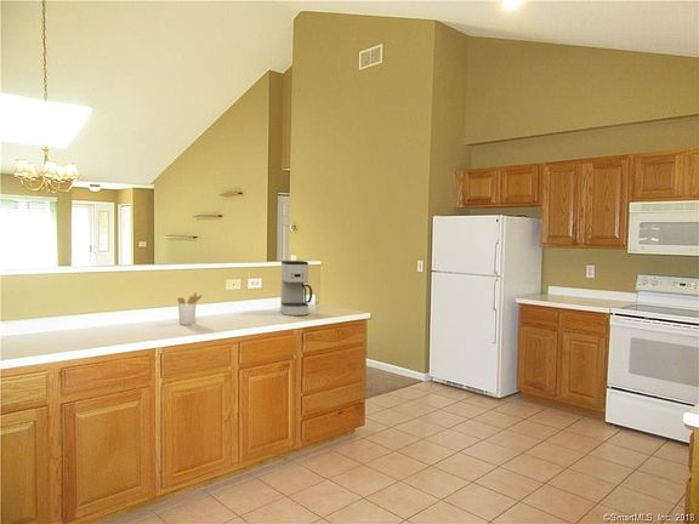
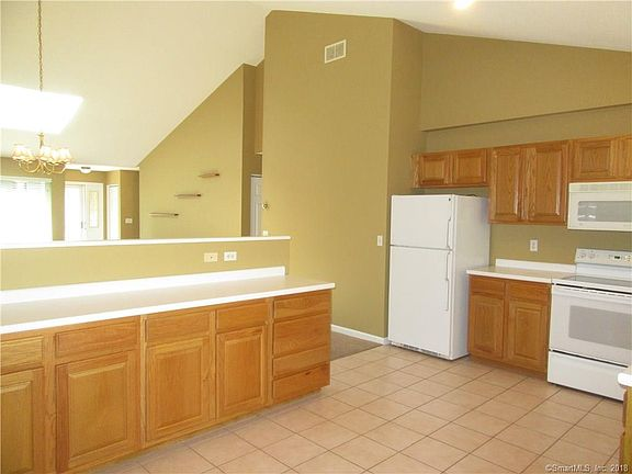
- utensil holder (189, 308)
- coffee maker (296, 287)
